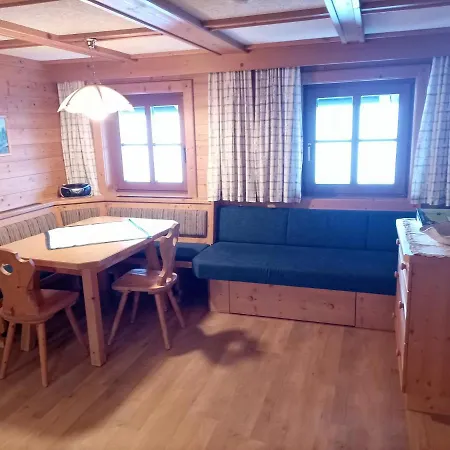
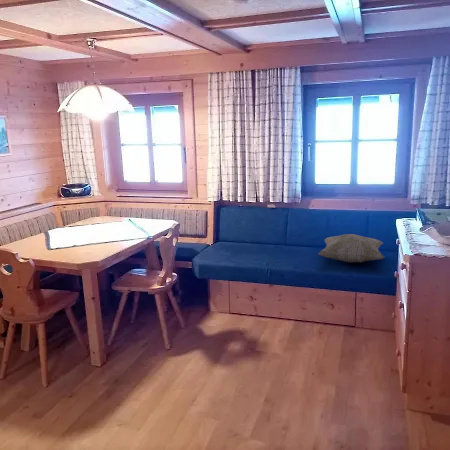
+ decorative pillow (351, 247)
